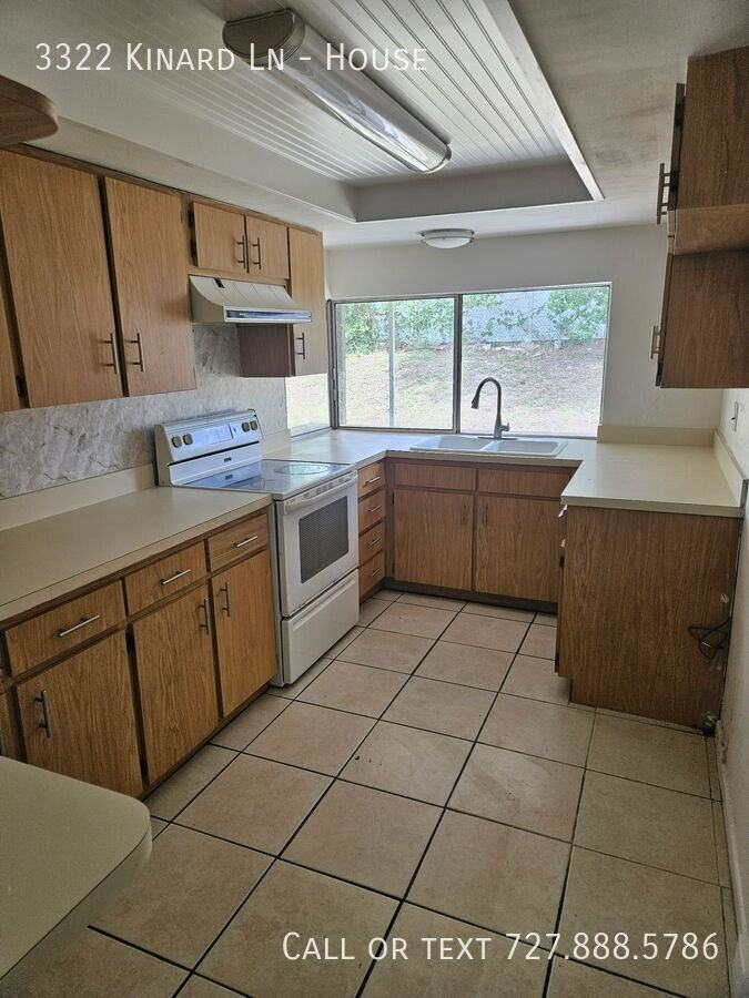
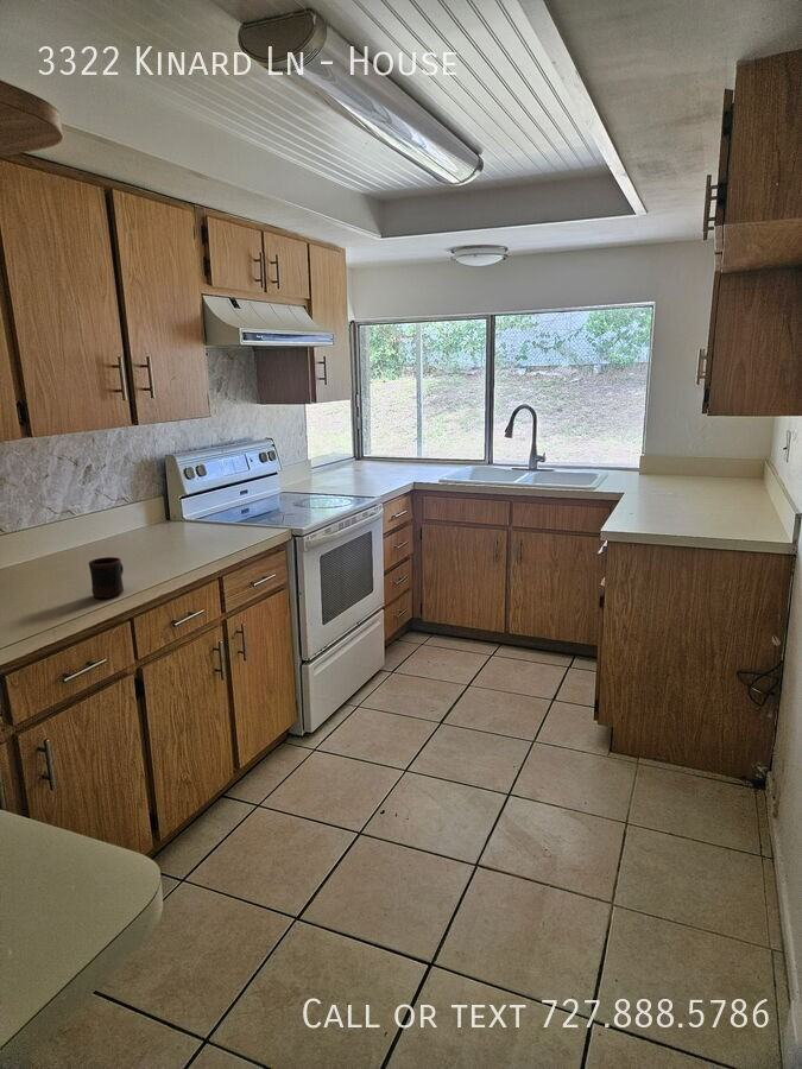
+ mug (109, 575)
